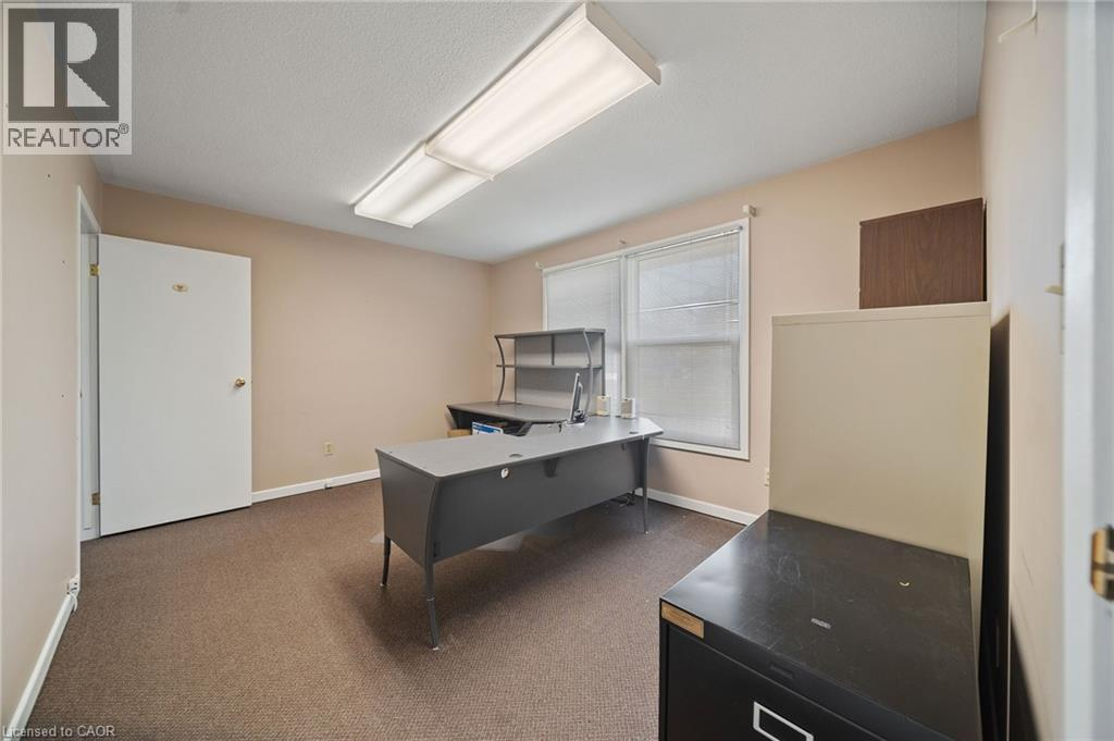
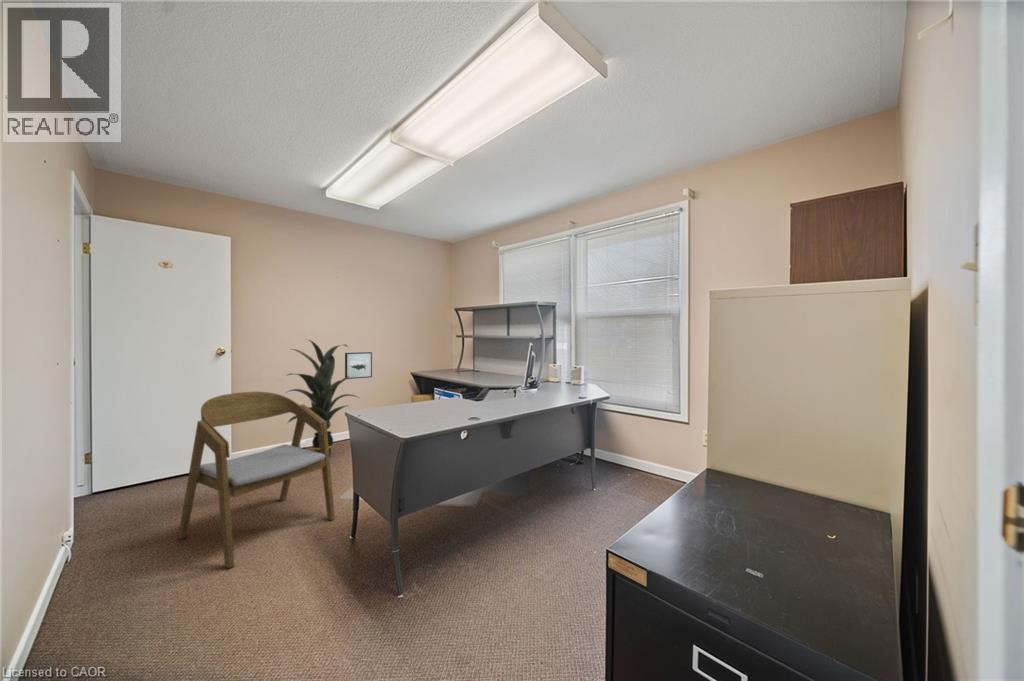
+ armchair (260, 462)
+ indoor plant (317, 397)
+ wall art (358, 365)
